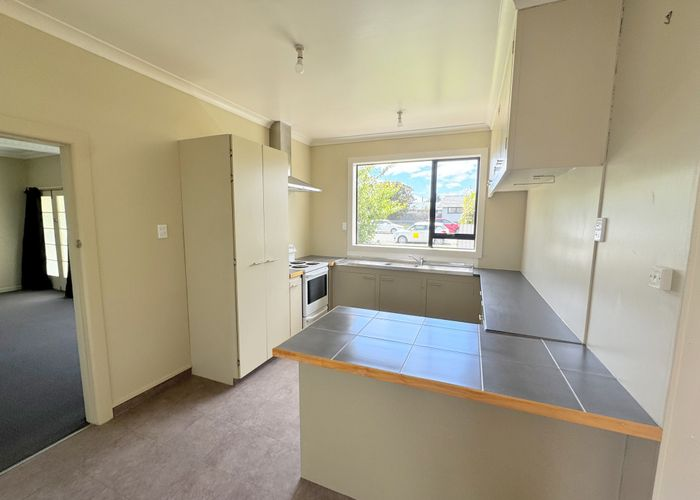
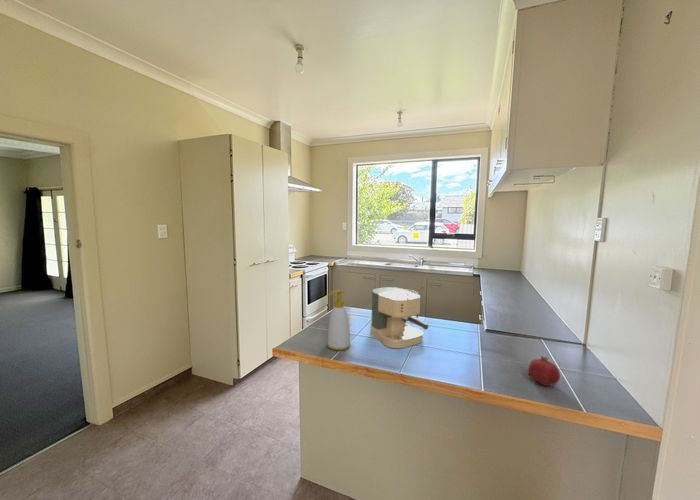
+ coffee maker (400, 315)
+ soap bottle (338, 318)
+ fruit (543, 369)
